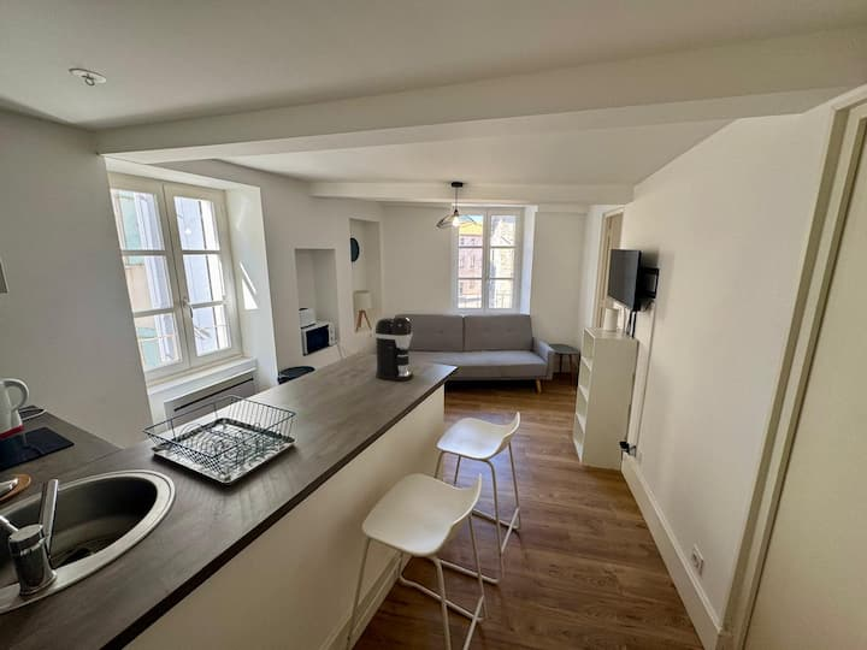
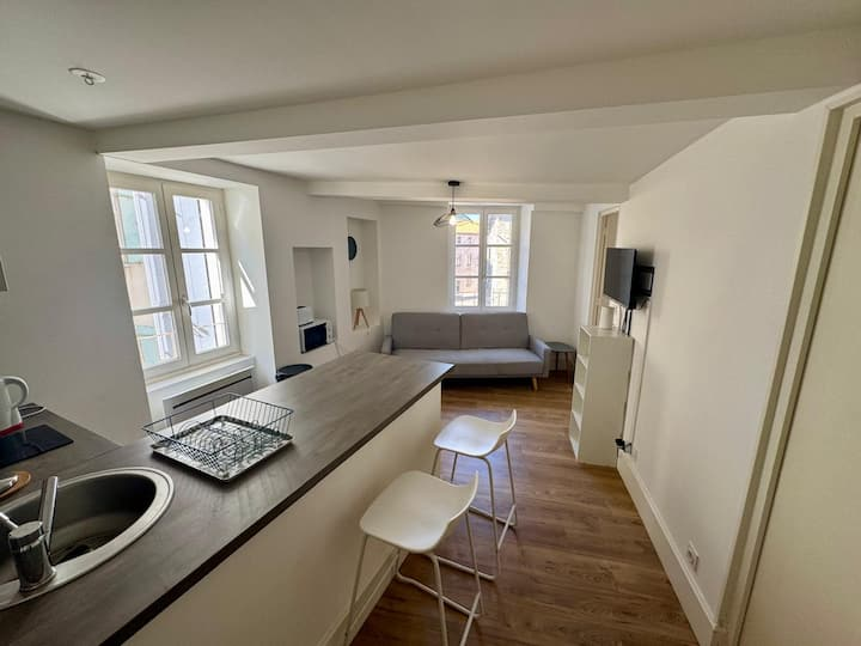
- coffee maker (394, 347)
